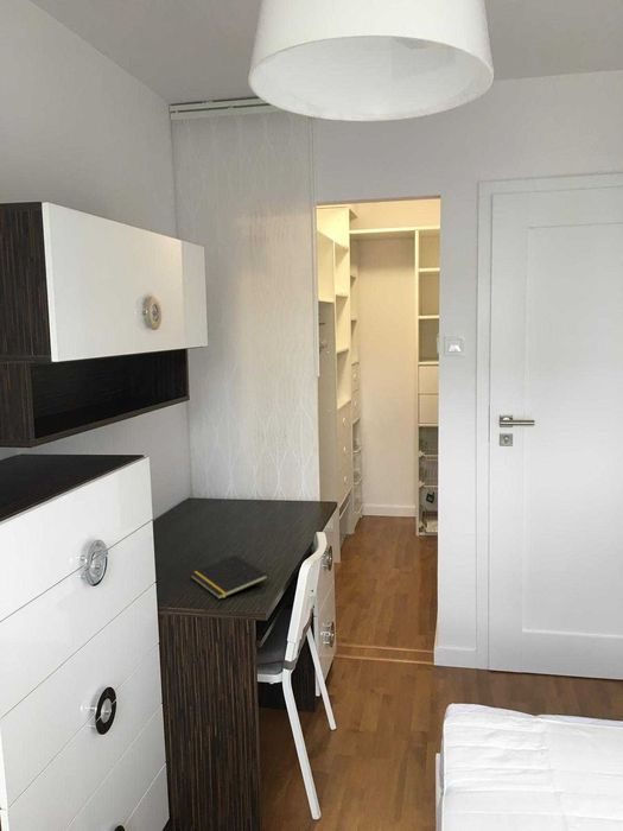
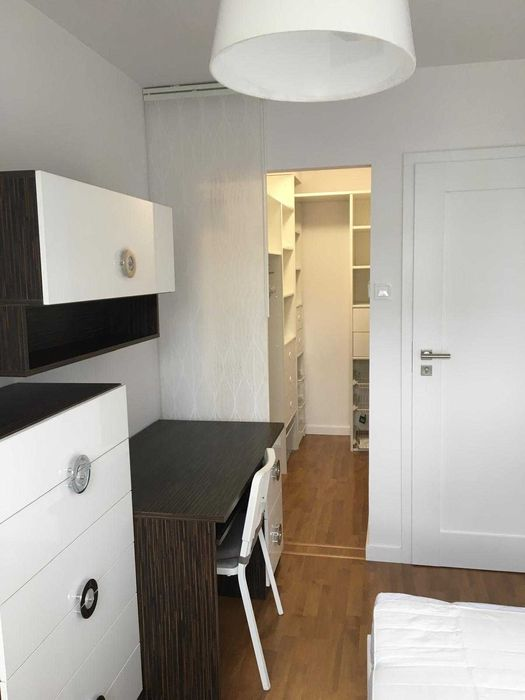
- notepad (228, 576)
